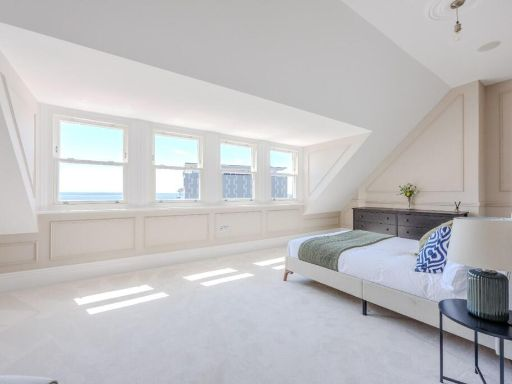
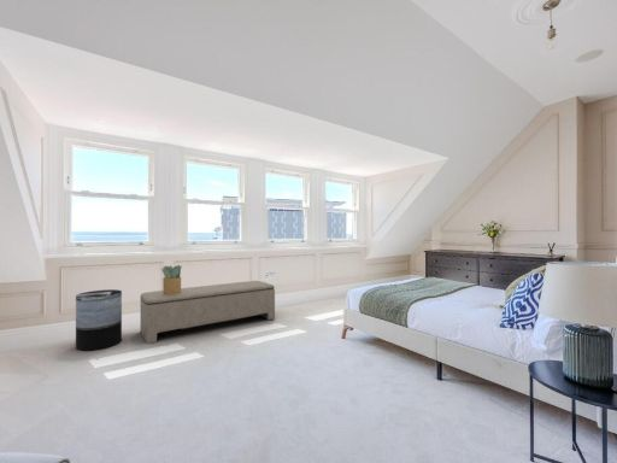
+ potted plant (170, 279)
+ trash can (99, 318)
+ bench (212, 306)
